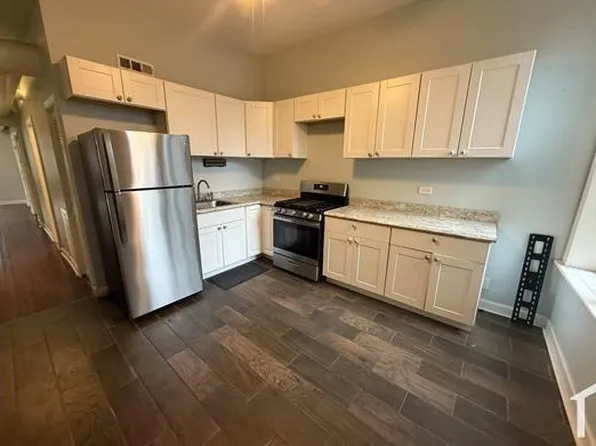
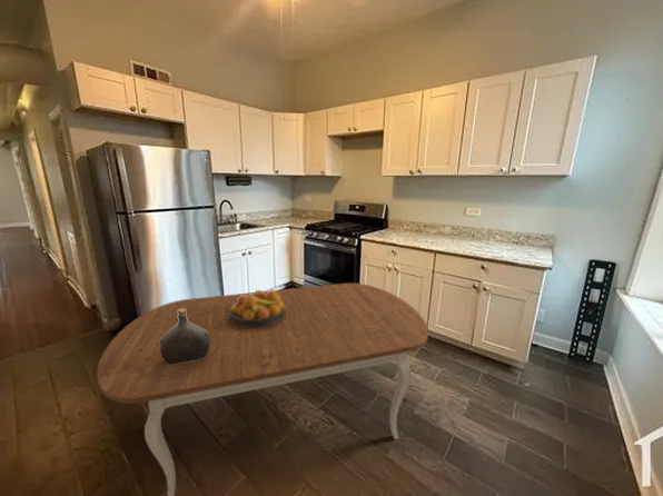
+ dining table (283, 364)
+ fruit bowl (257, 304)
+ water jug (184, 333)
